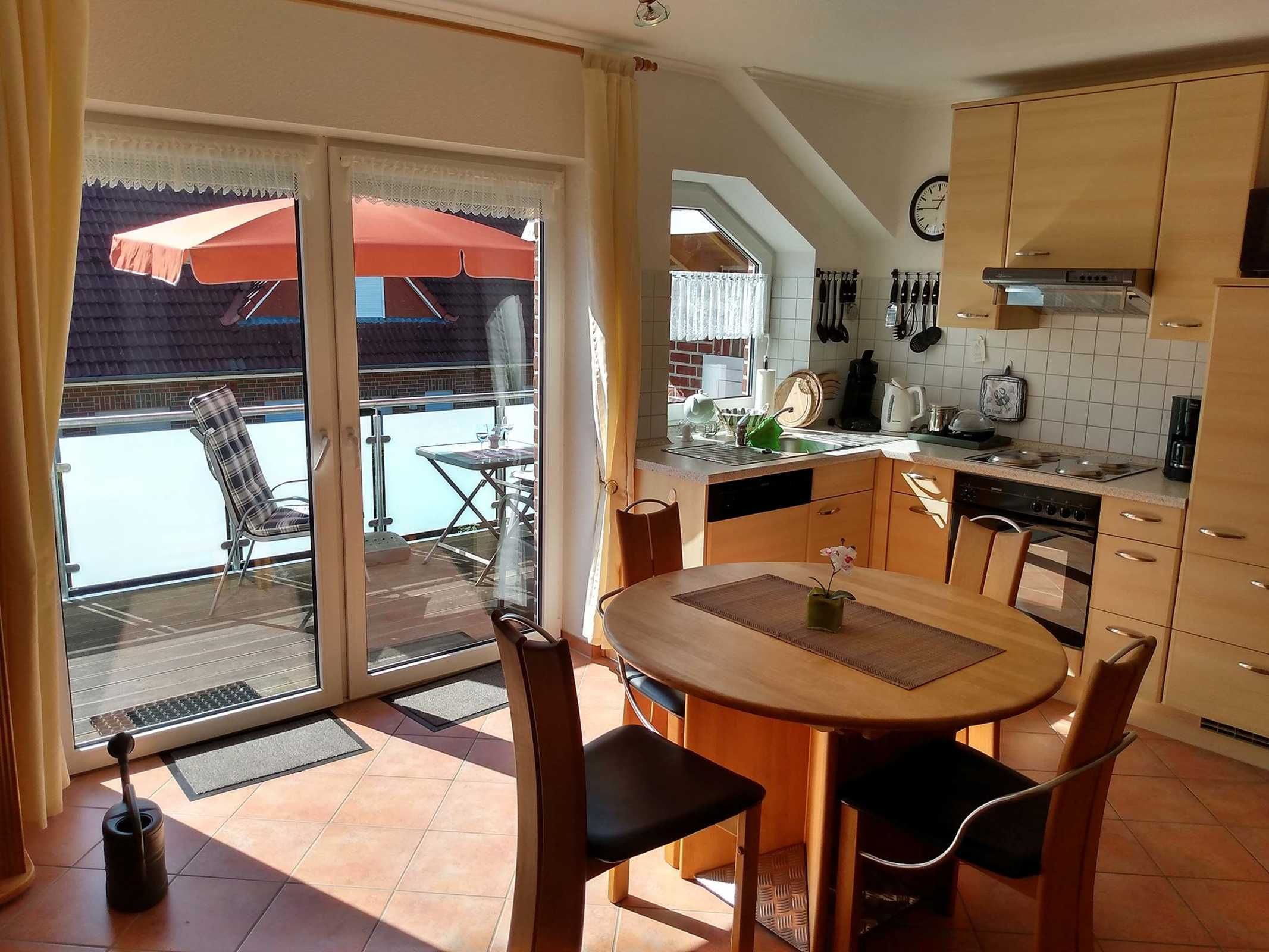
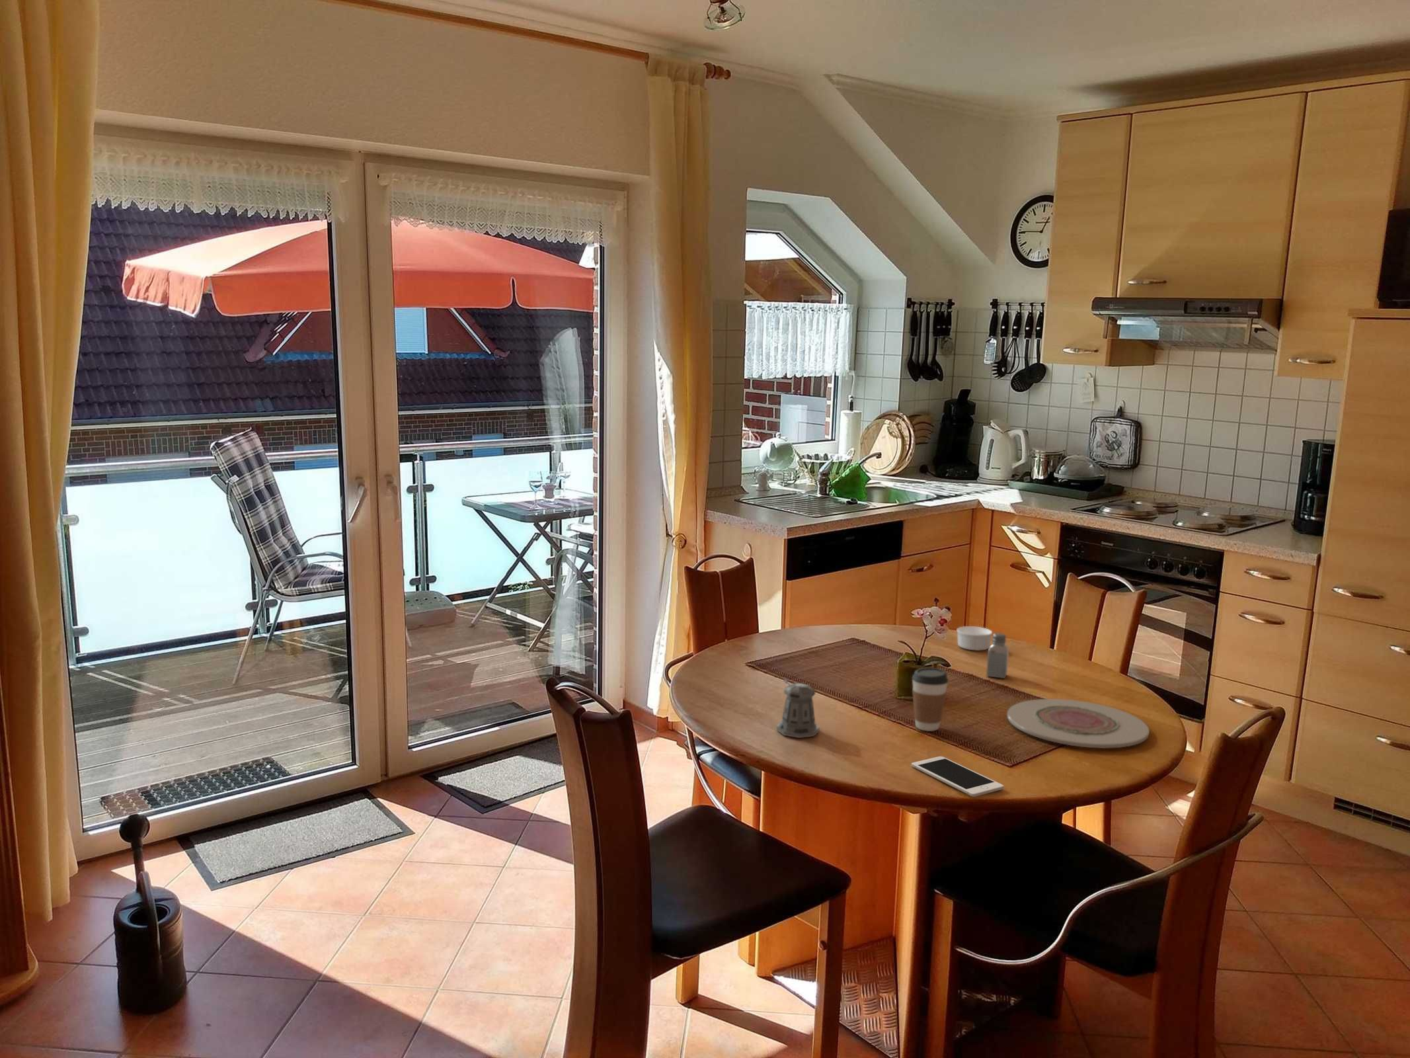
+ saltshaker (998, 655)
+ plate (1077, 721)
+ ramekin (973, 638)
+ pepper shaker (797, 705)
+ cell phone (956, 776)
+ coffee cup (929, 700)
